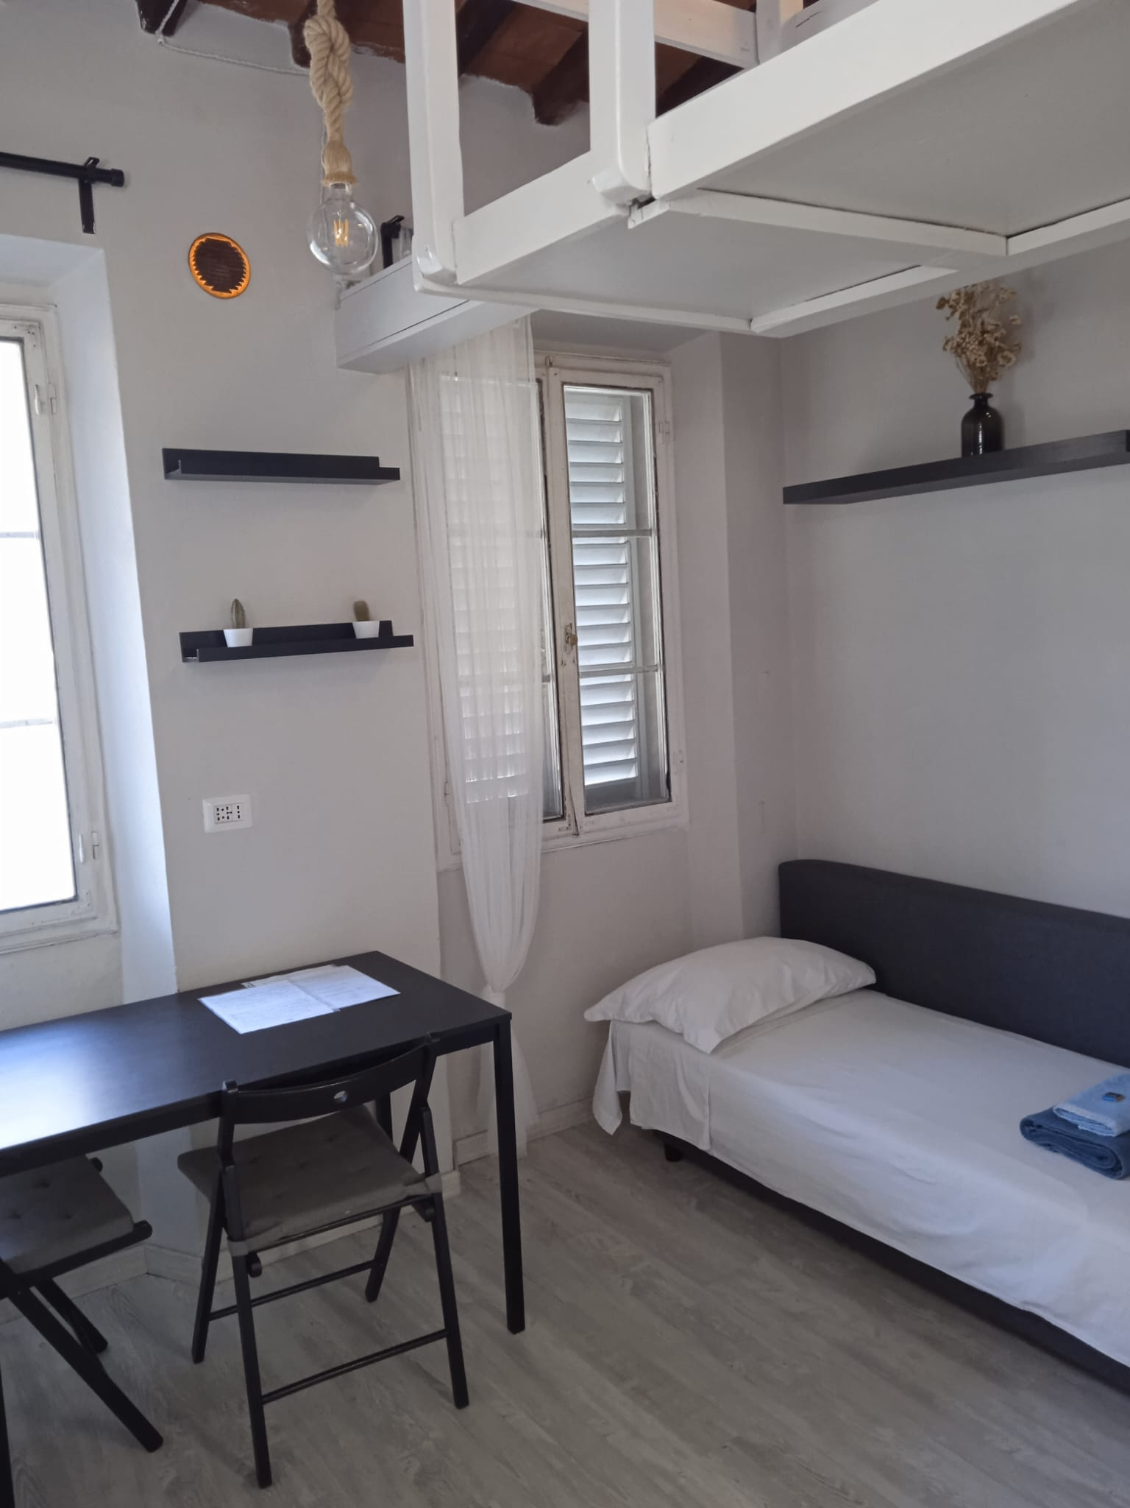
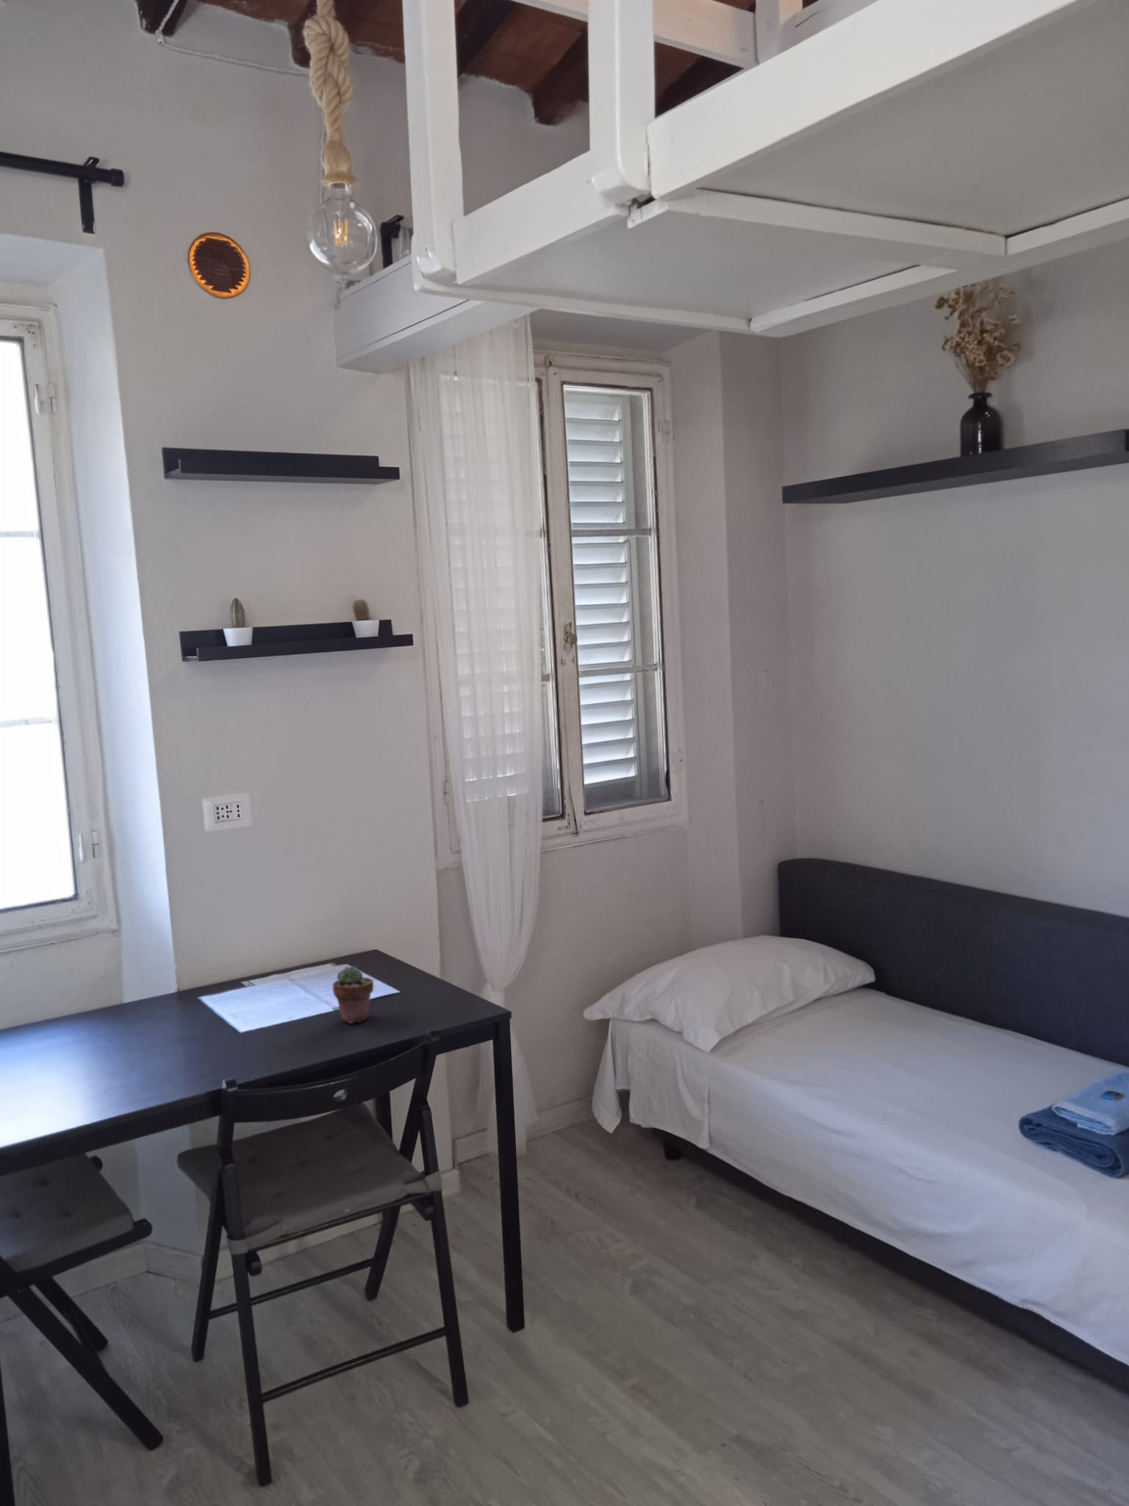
+ potted succulent (353, 993)
